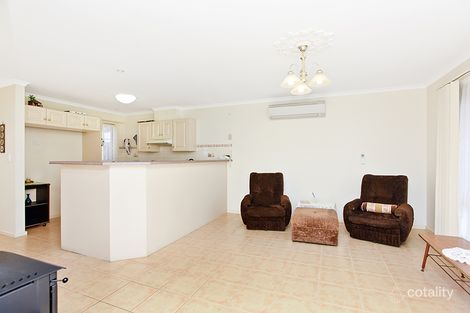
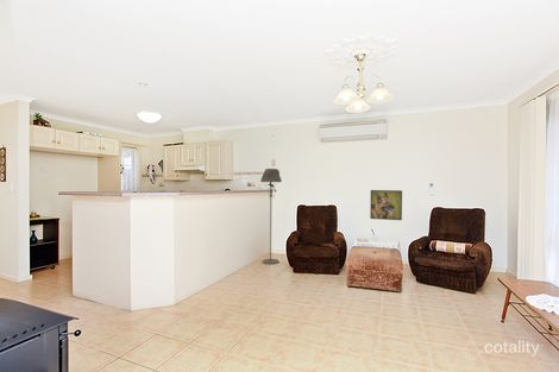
+ floor lamp (270, 215)
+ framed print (385, 204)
